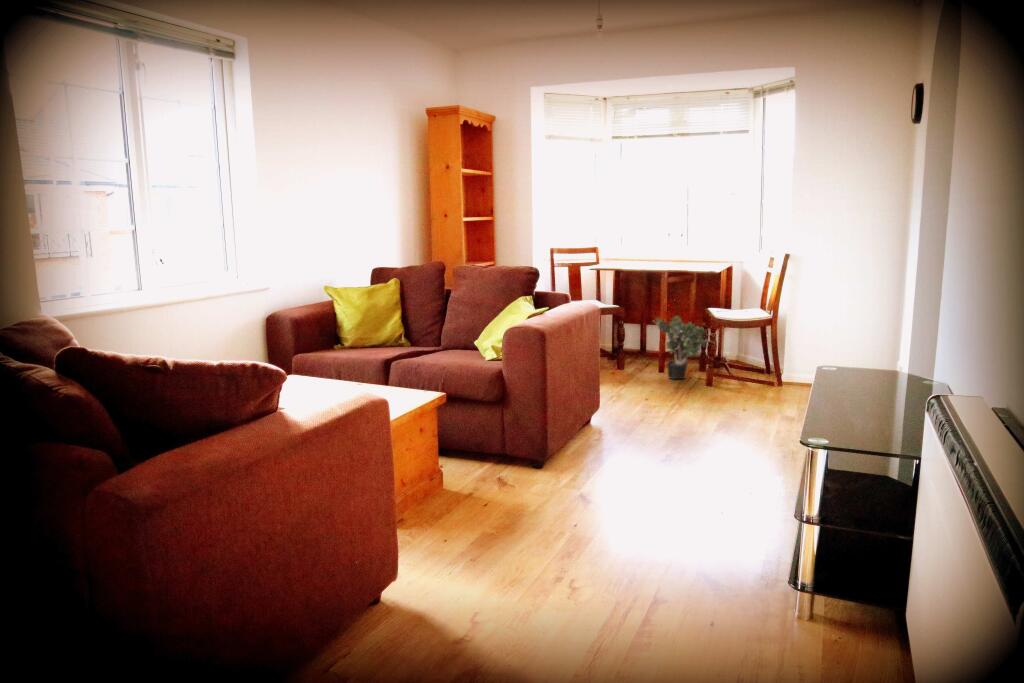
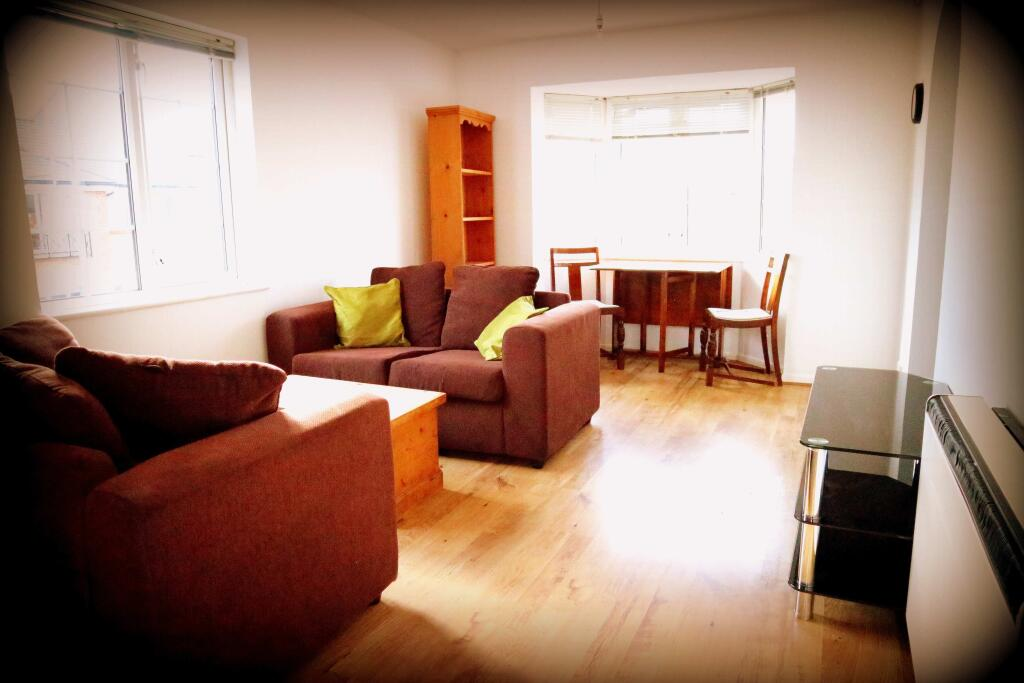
- potted plant (678, 347)
